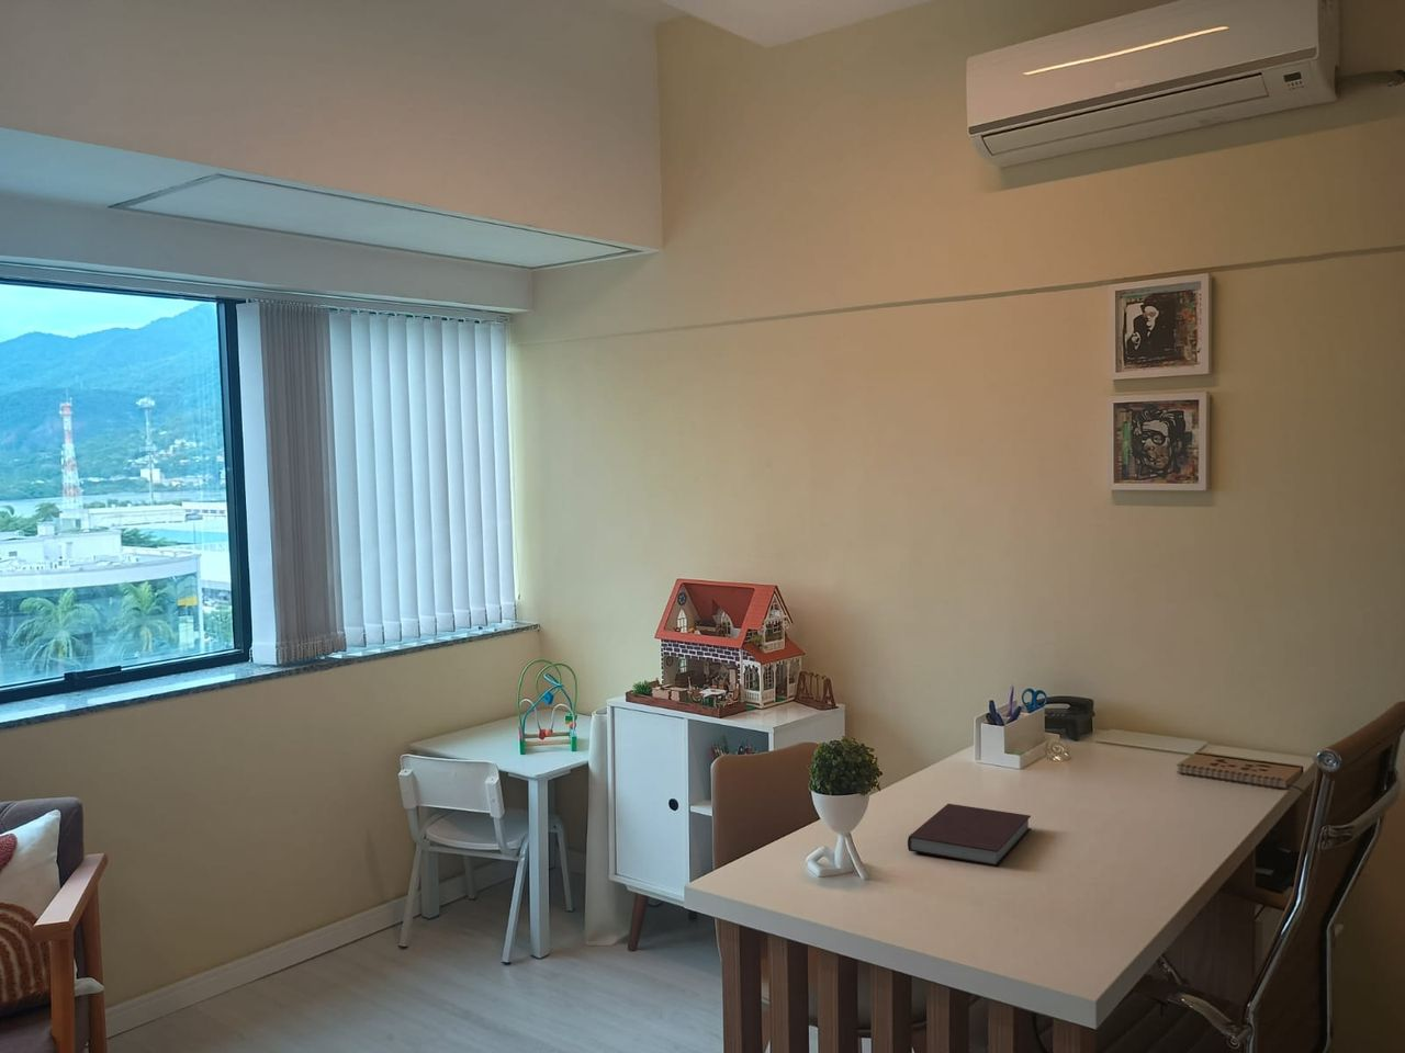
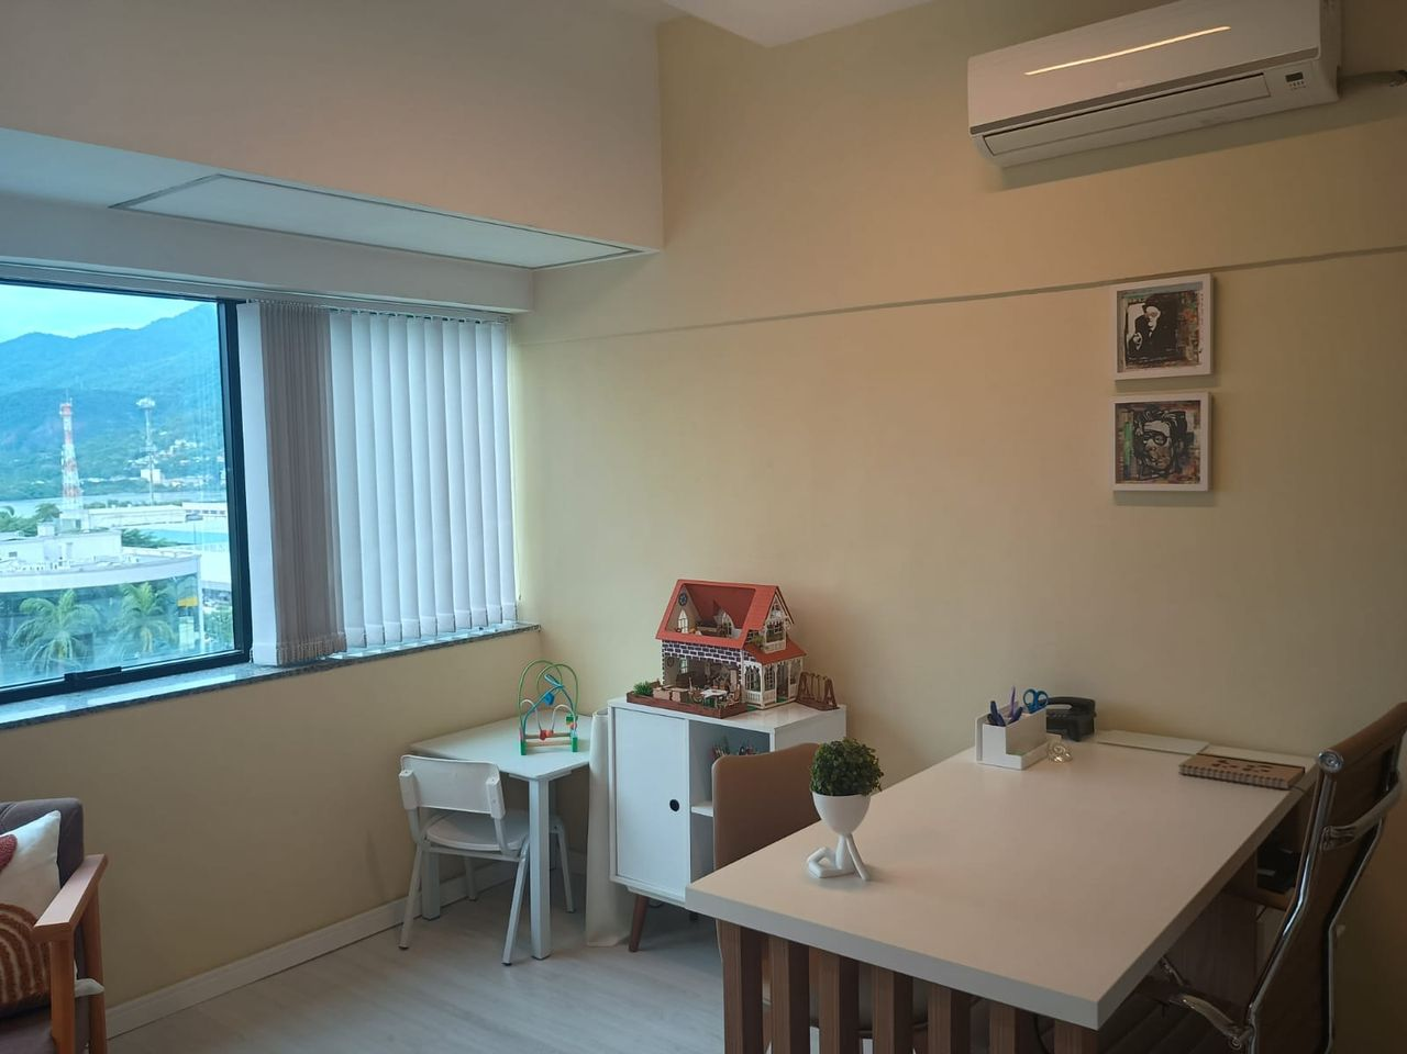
- notebook (970, 833)
